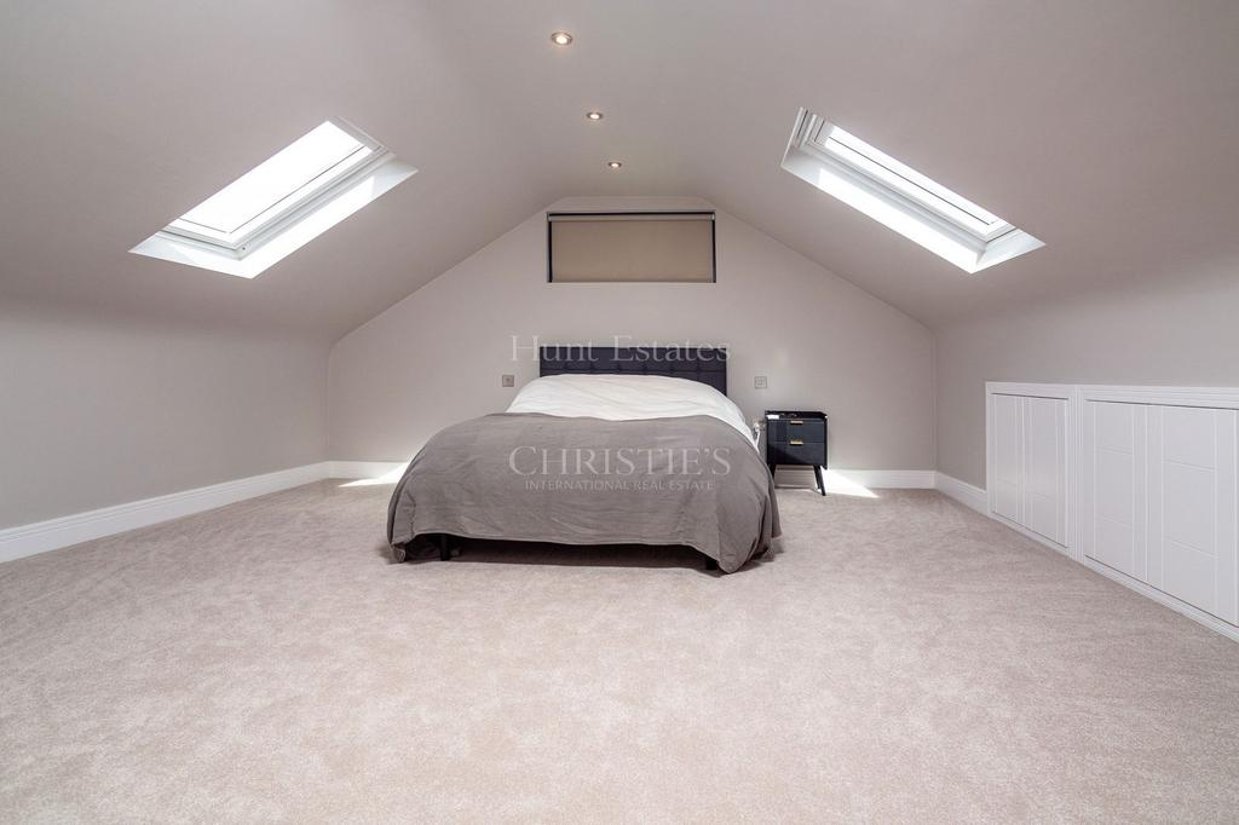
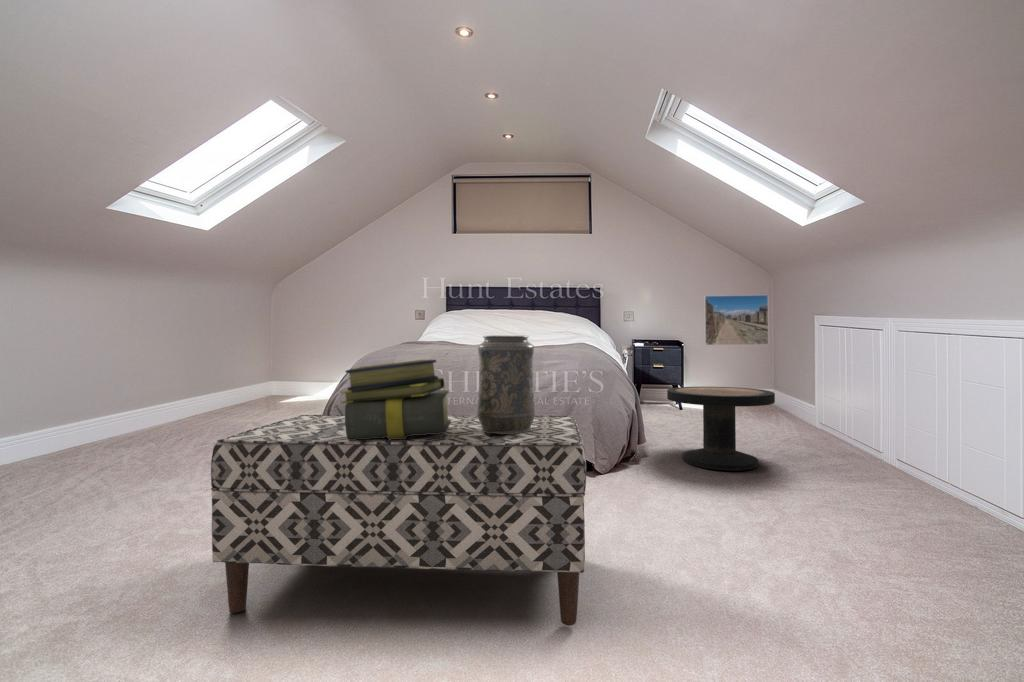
+ bench (416, 503)
+ decorative vase (505, 381)
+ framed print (735, 320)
+ side table (719, 426)
+ stack of books (396, 396)
